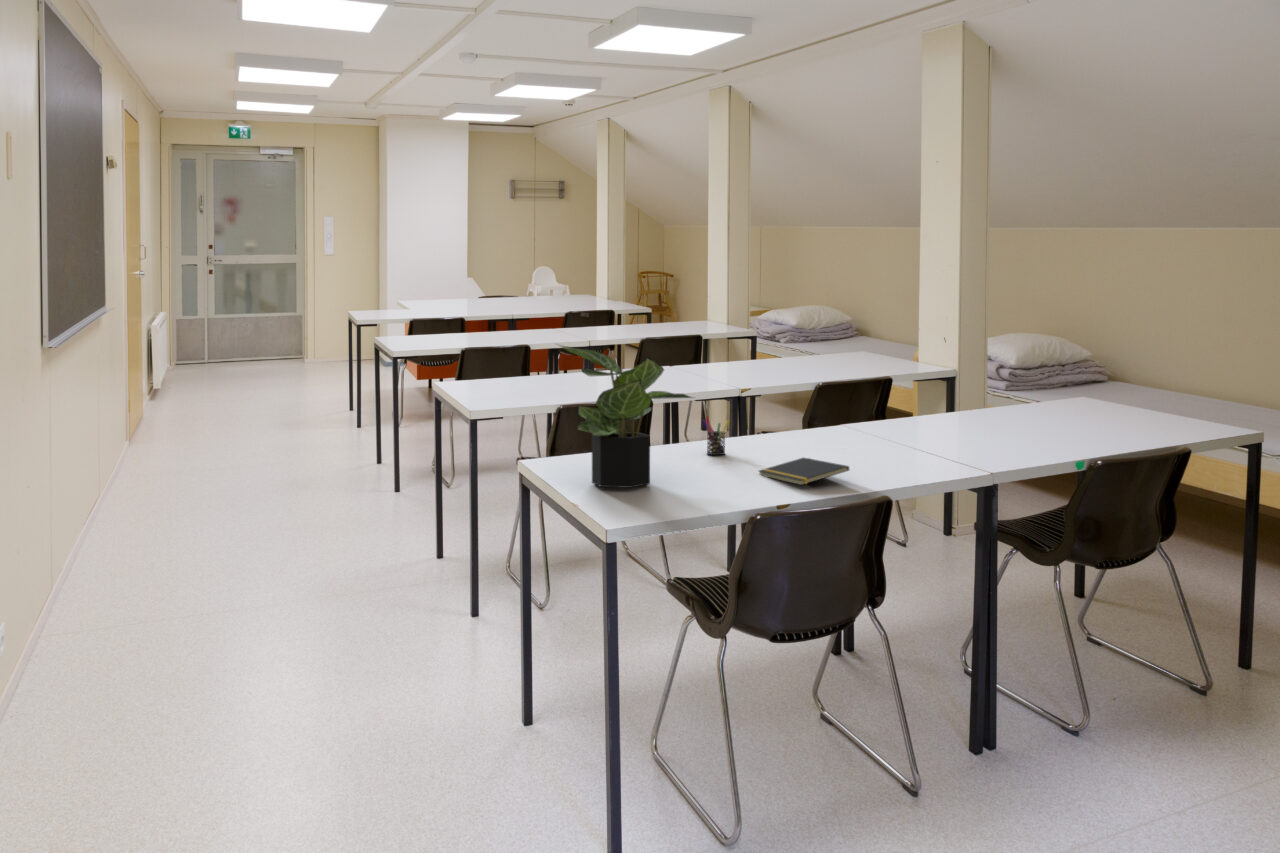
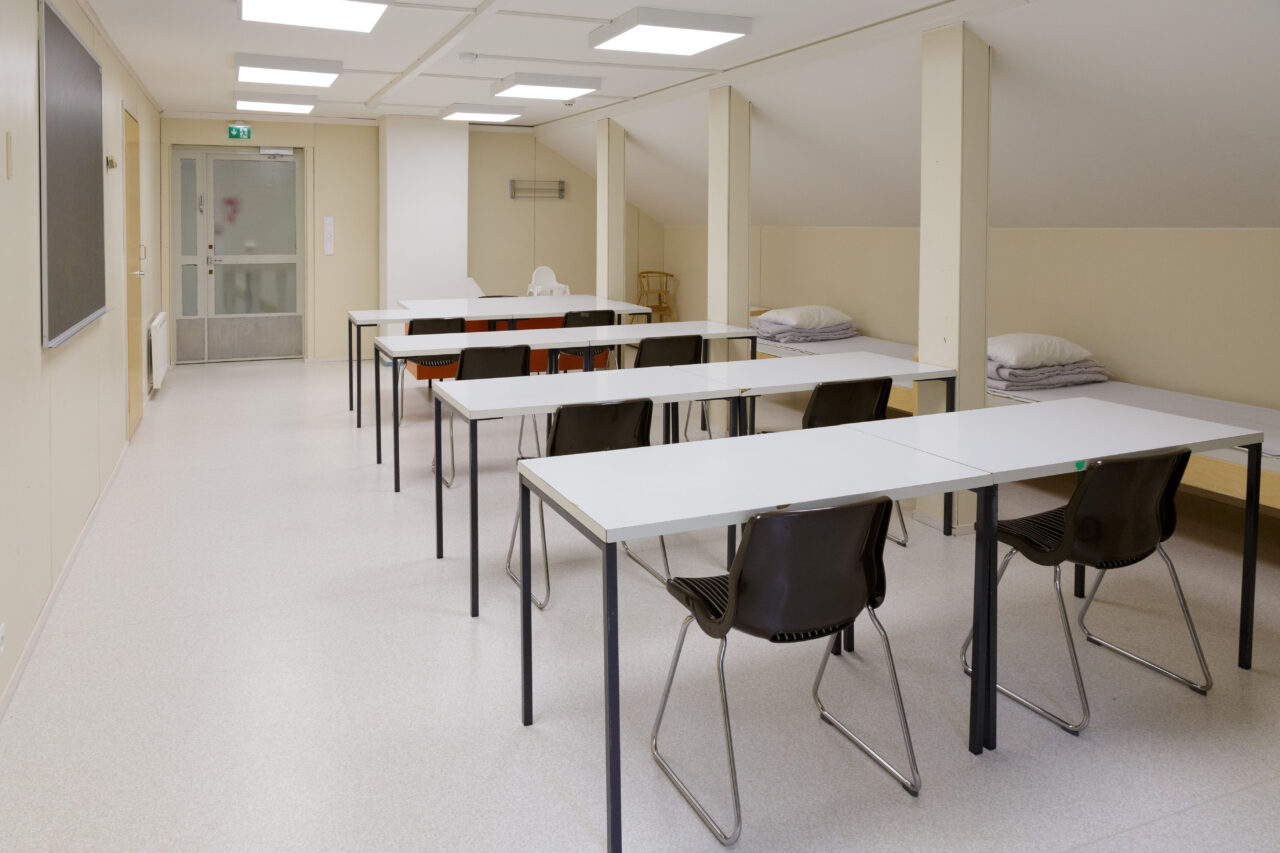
- notepad (802, 470)
- pen holder (715, 435)
- potted plant (619, 413)
